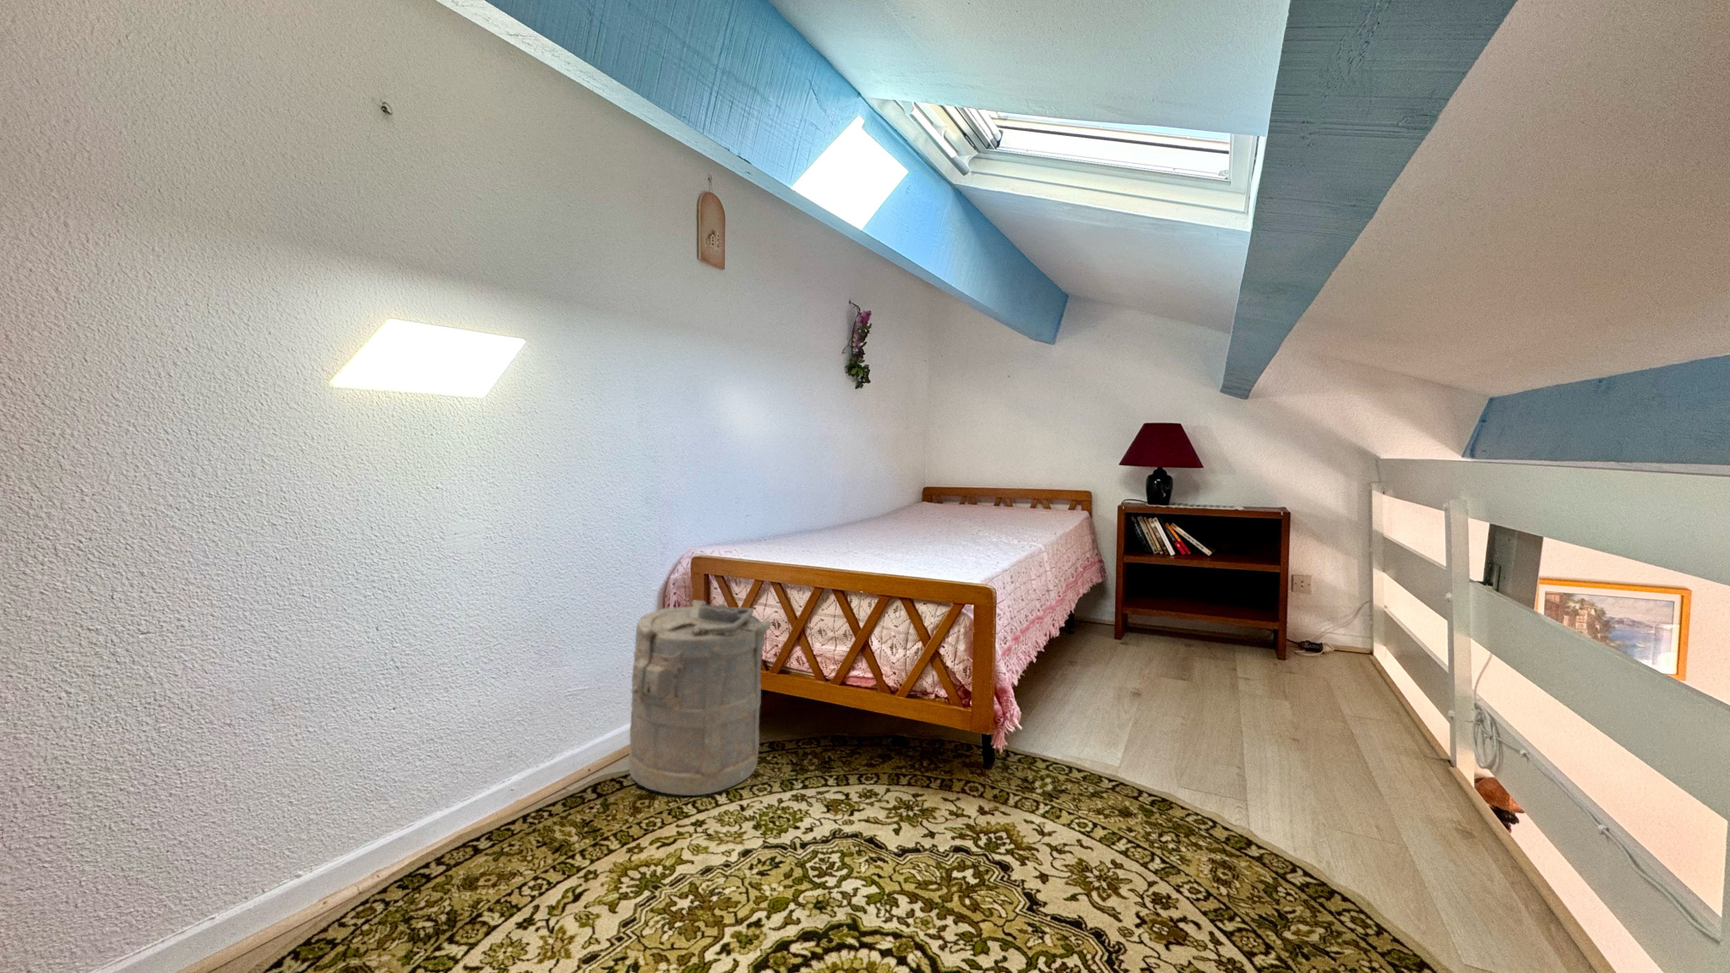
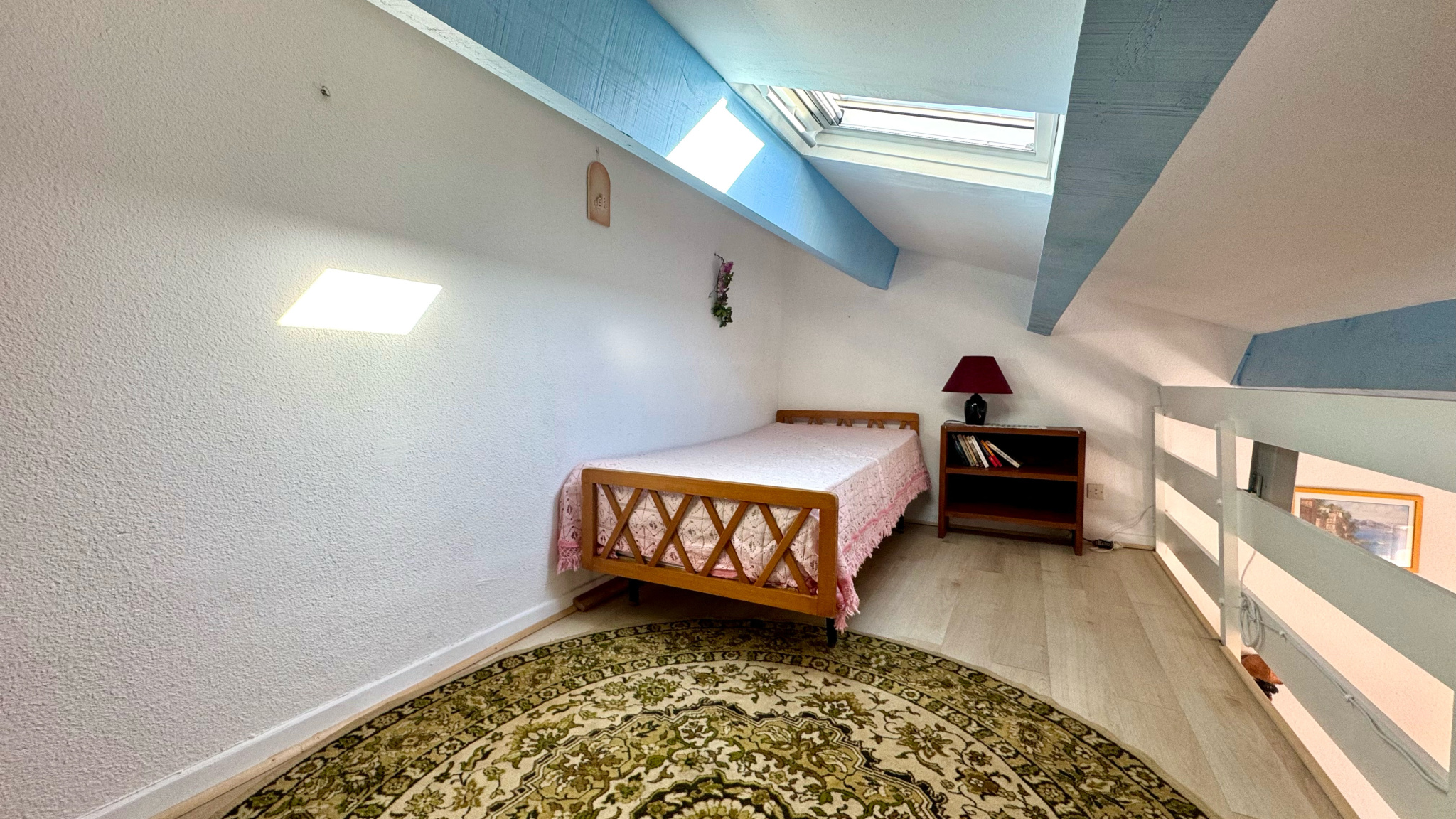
- laundry hamper (692, 688)
